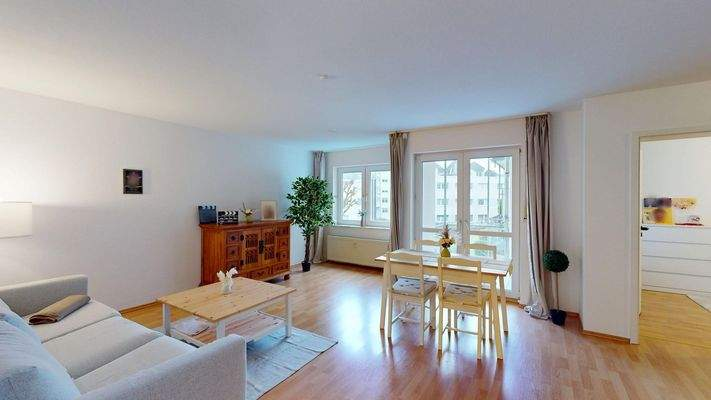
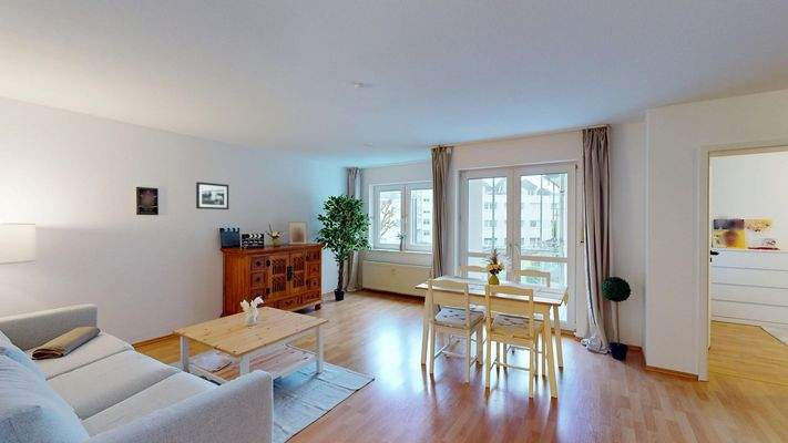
+ picture frame (213, 196)
